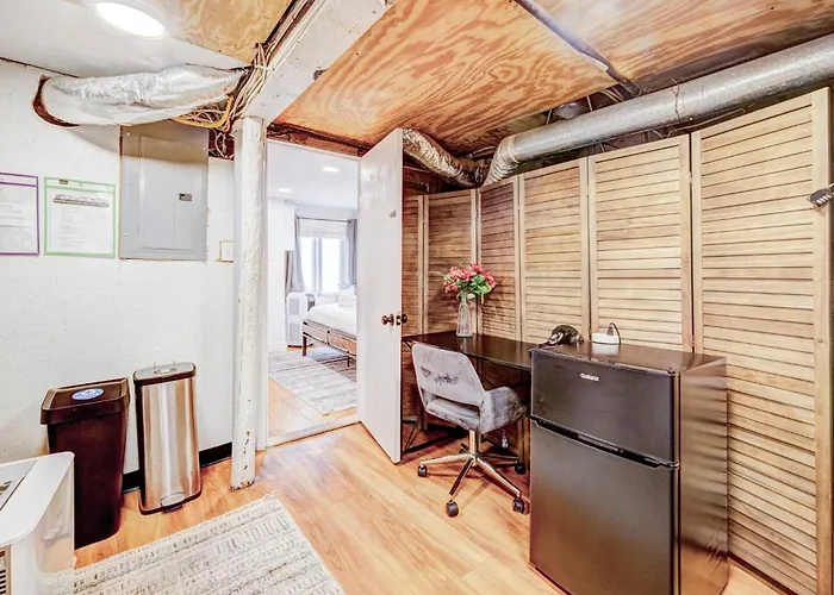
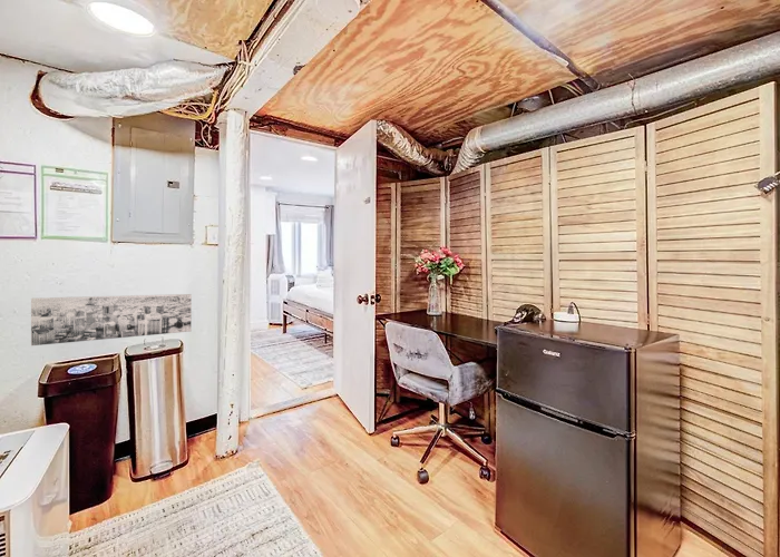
+ wall art (120, 316)
